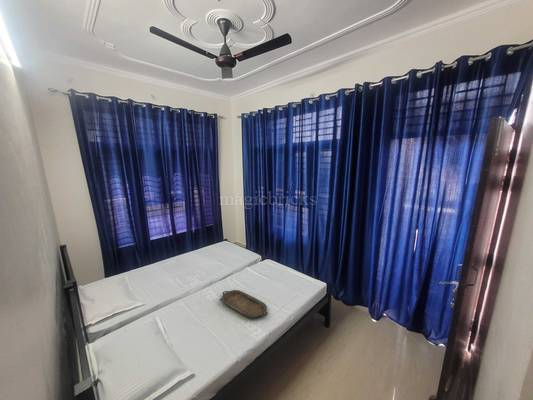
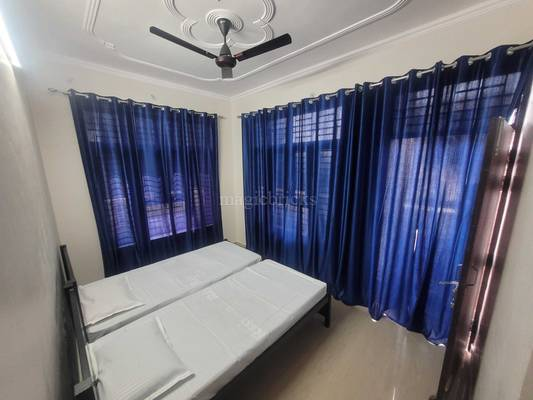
- serving tray (243, 303)
